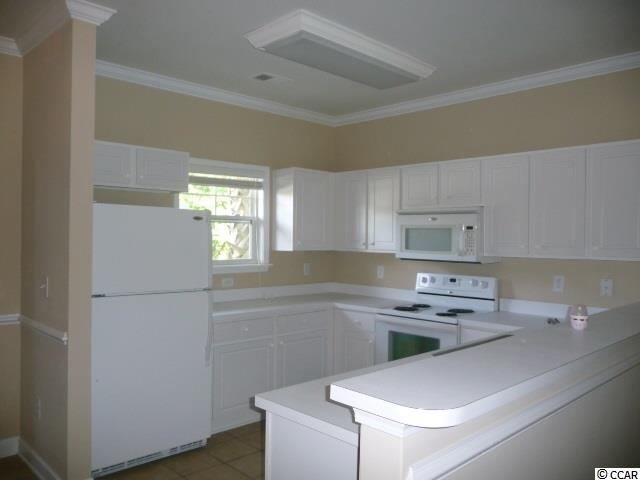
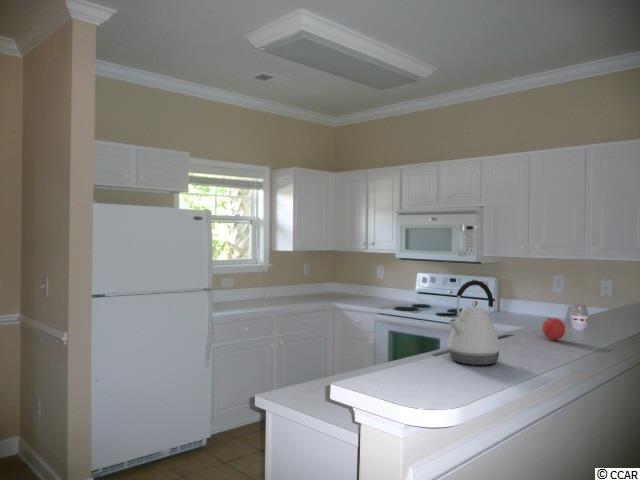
+ fruit (553, 329)
+ kettle (472, 320)
